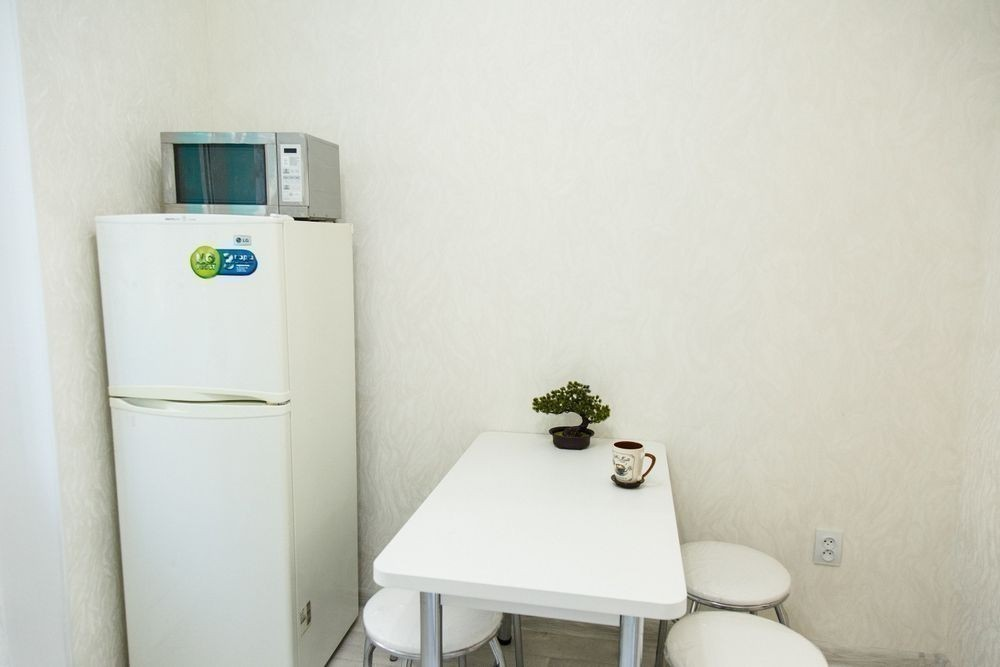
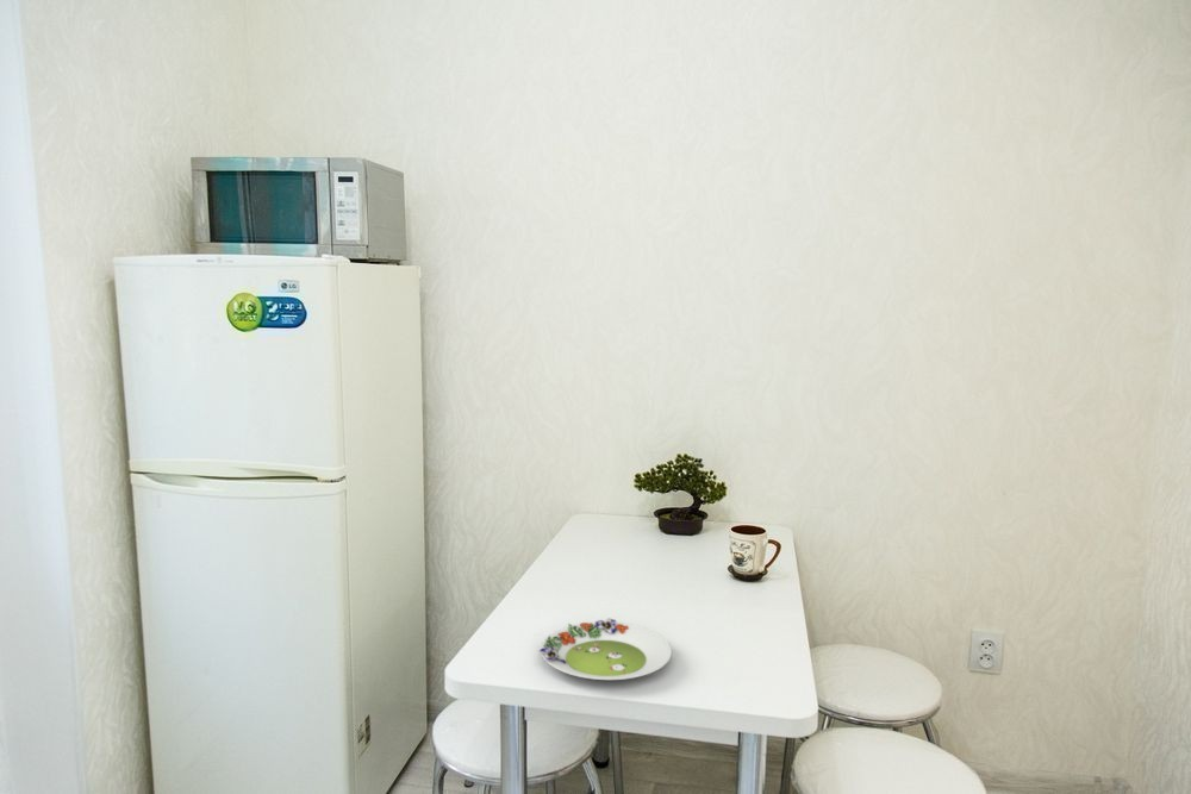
+ salad plate (605, 651)
